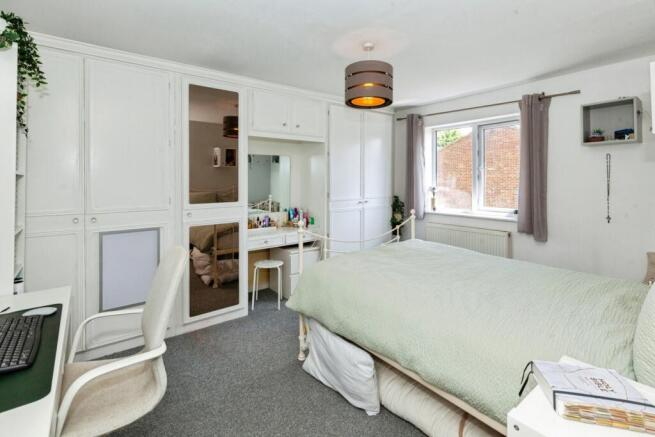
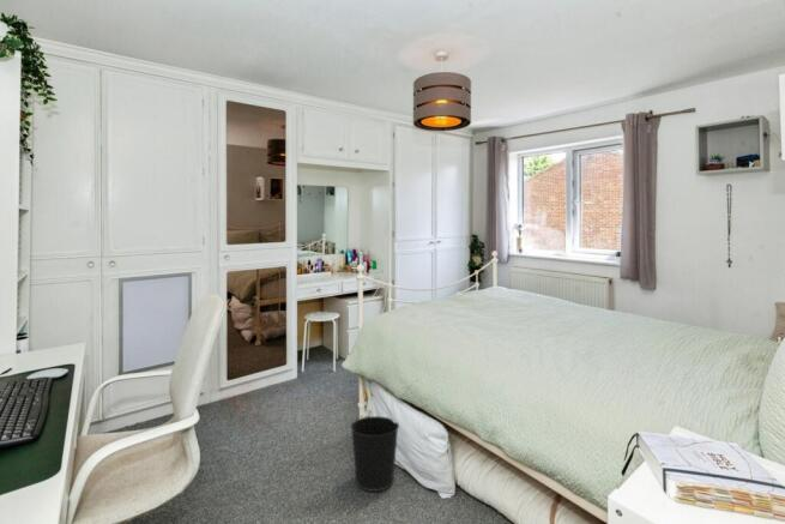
+ wastebasket (374, 453)
